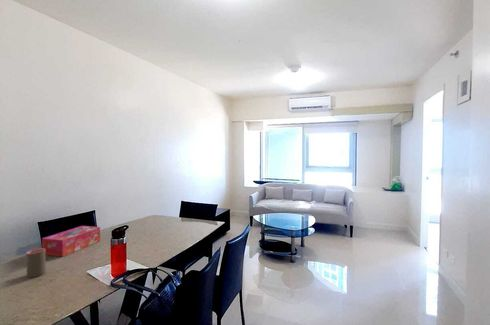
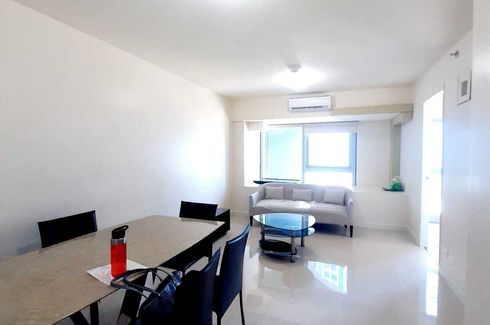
- tissue box (73, 239)
- cup (36, 262)
